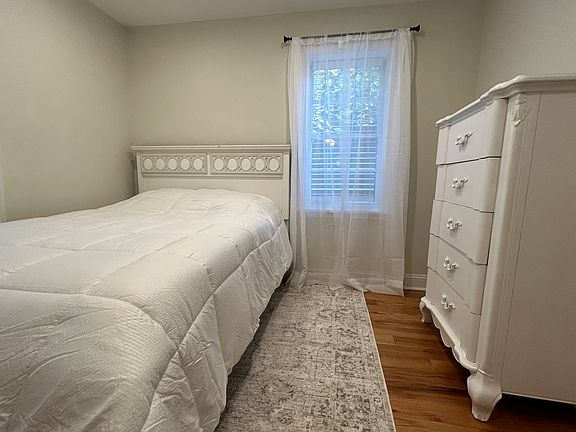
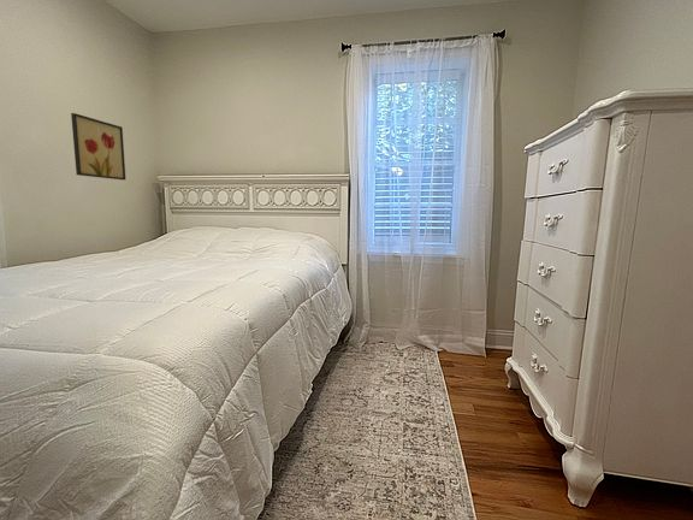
+ wall art (99, 149)
